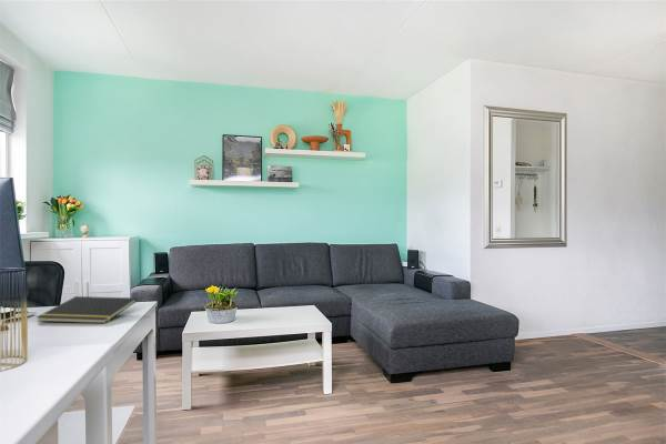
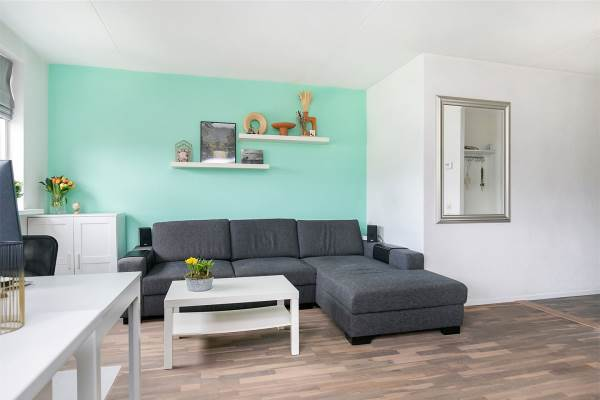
- notepad (89, 309)
